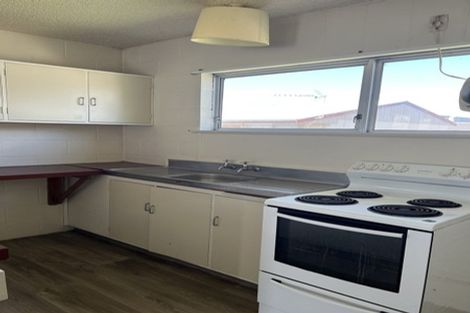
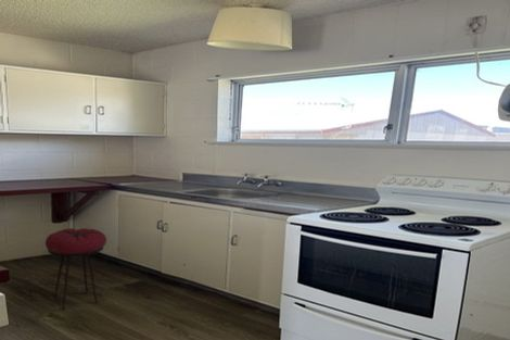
+ stool (68, 266)
